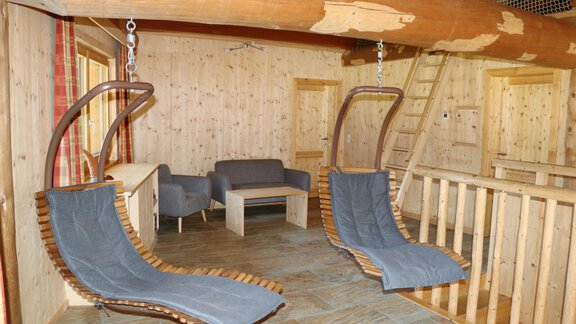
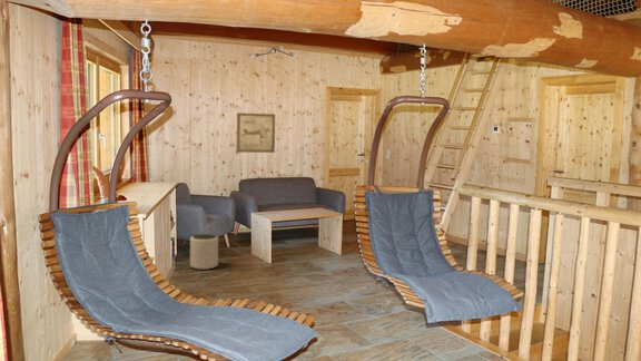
+ plant pot (204, 251)
+ wall art (256, 133)
